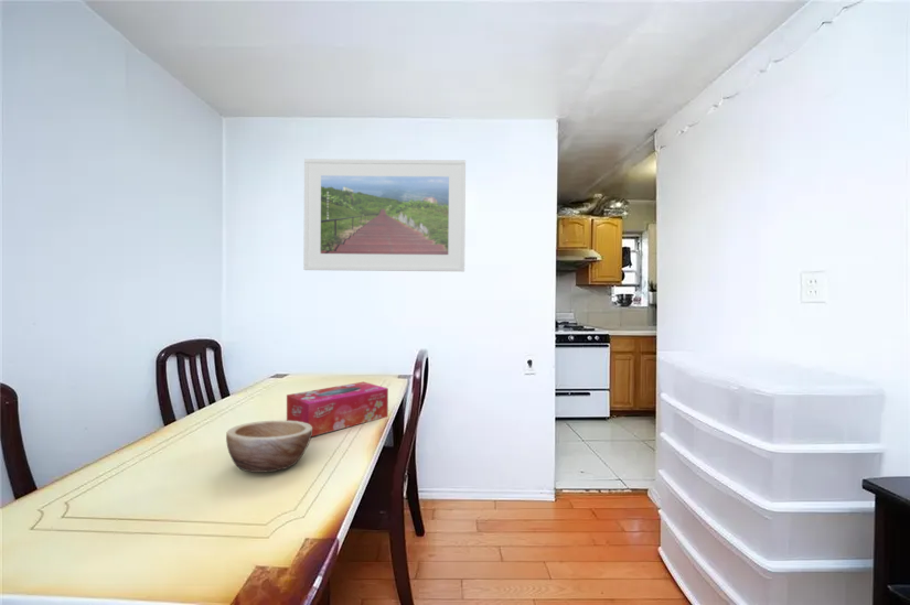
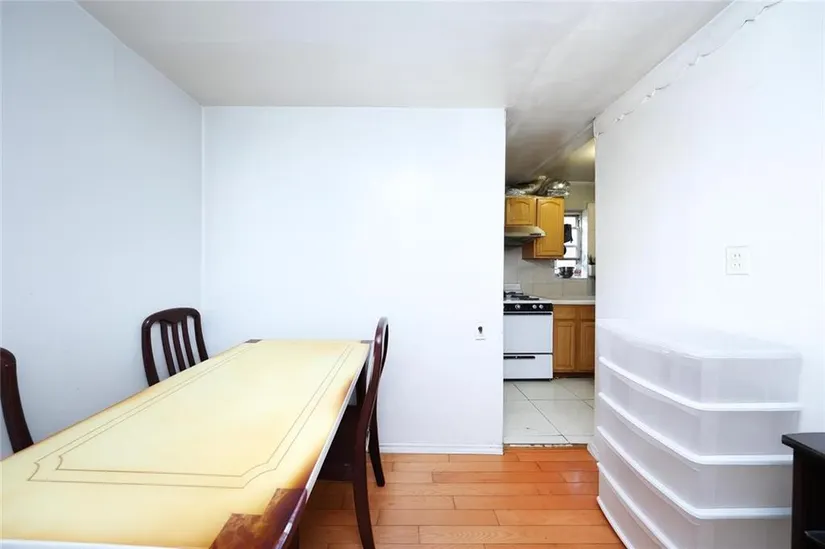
- tissue box (339, 406)
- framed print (384, 215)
- bowl (270, 444)
